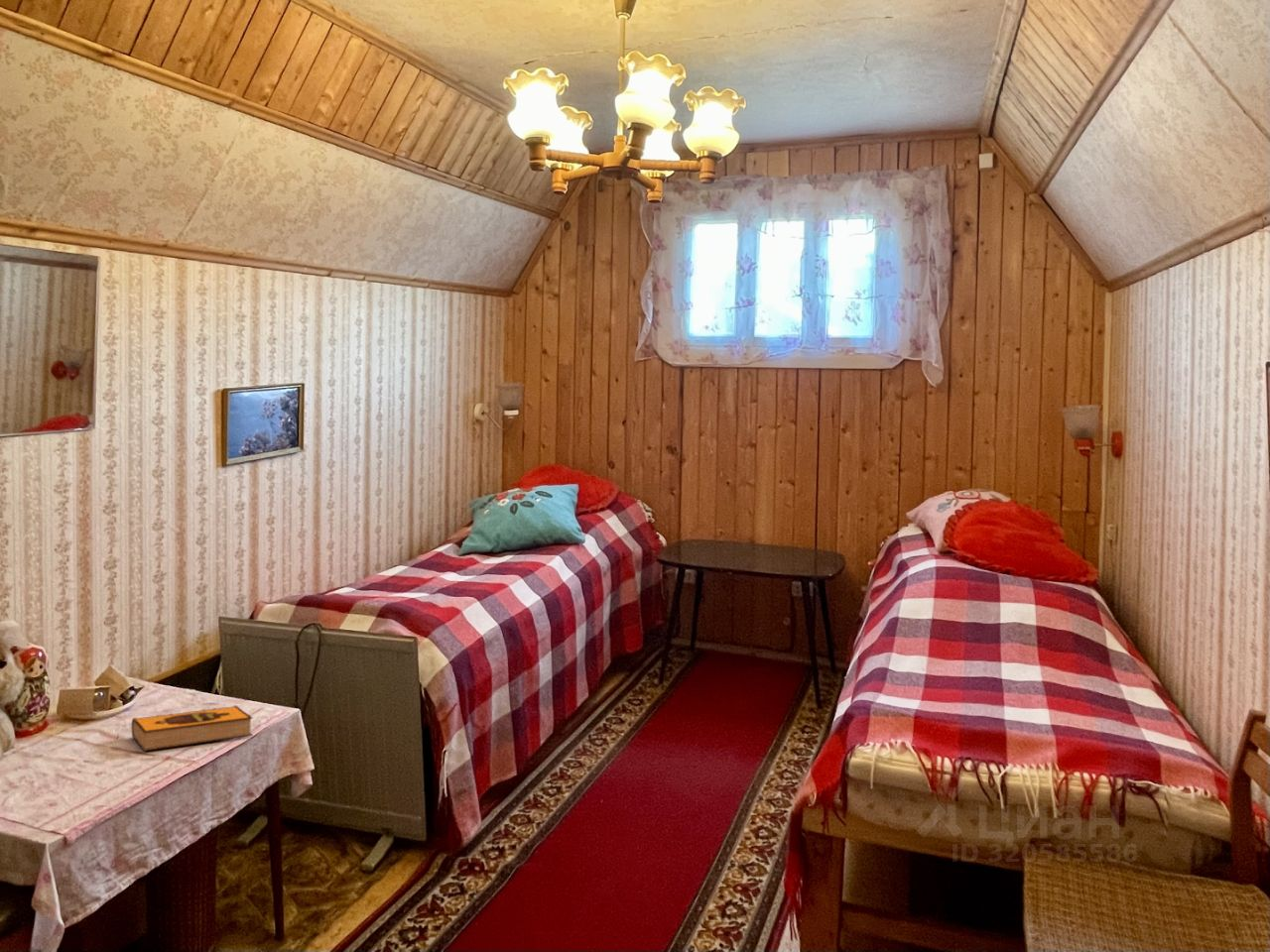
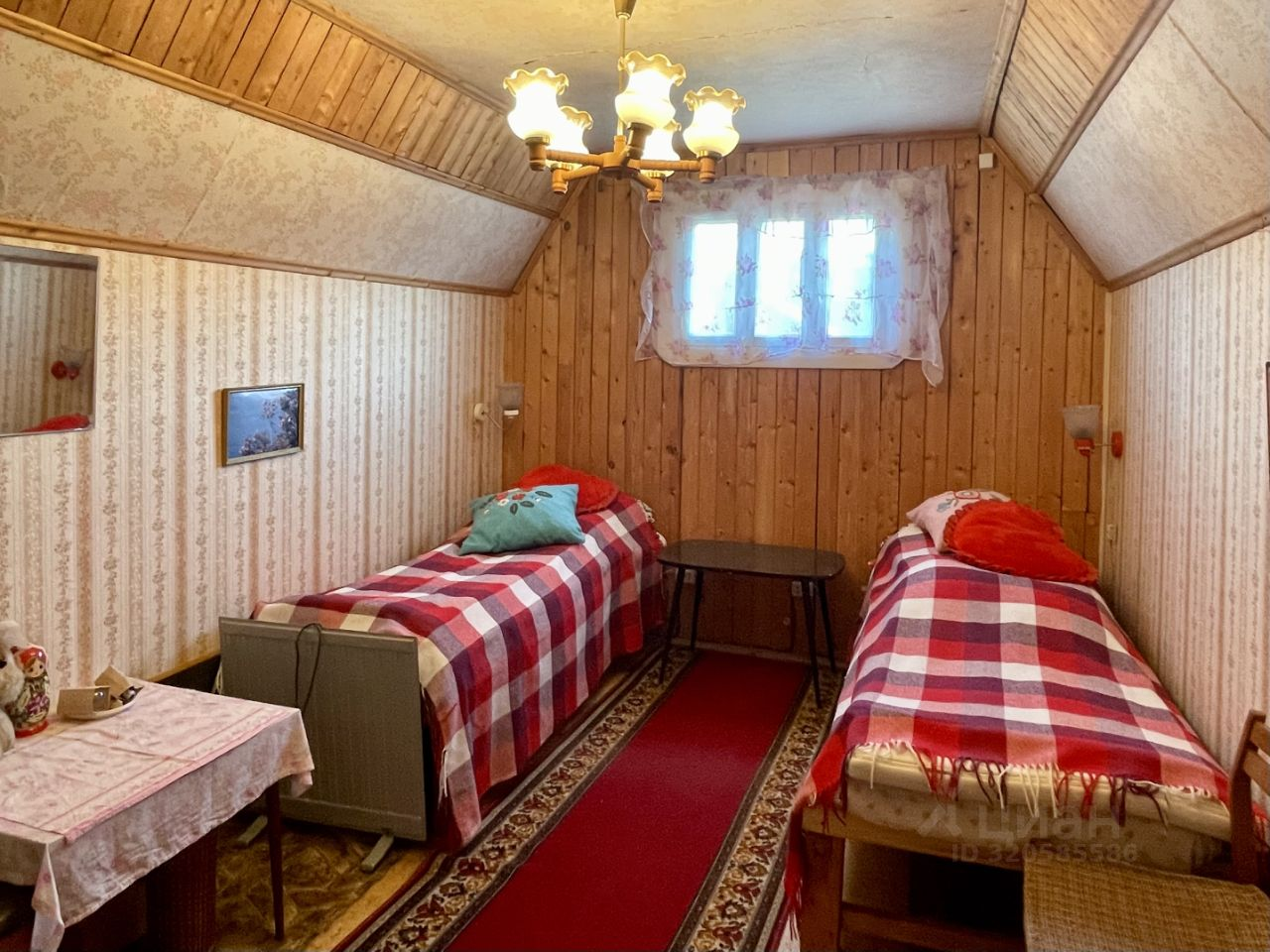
- hardback book (191, 726)
